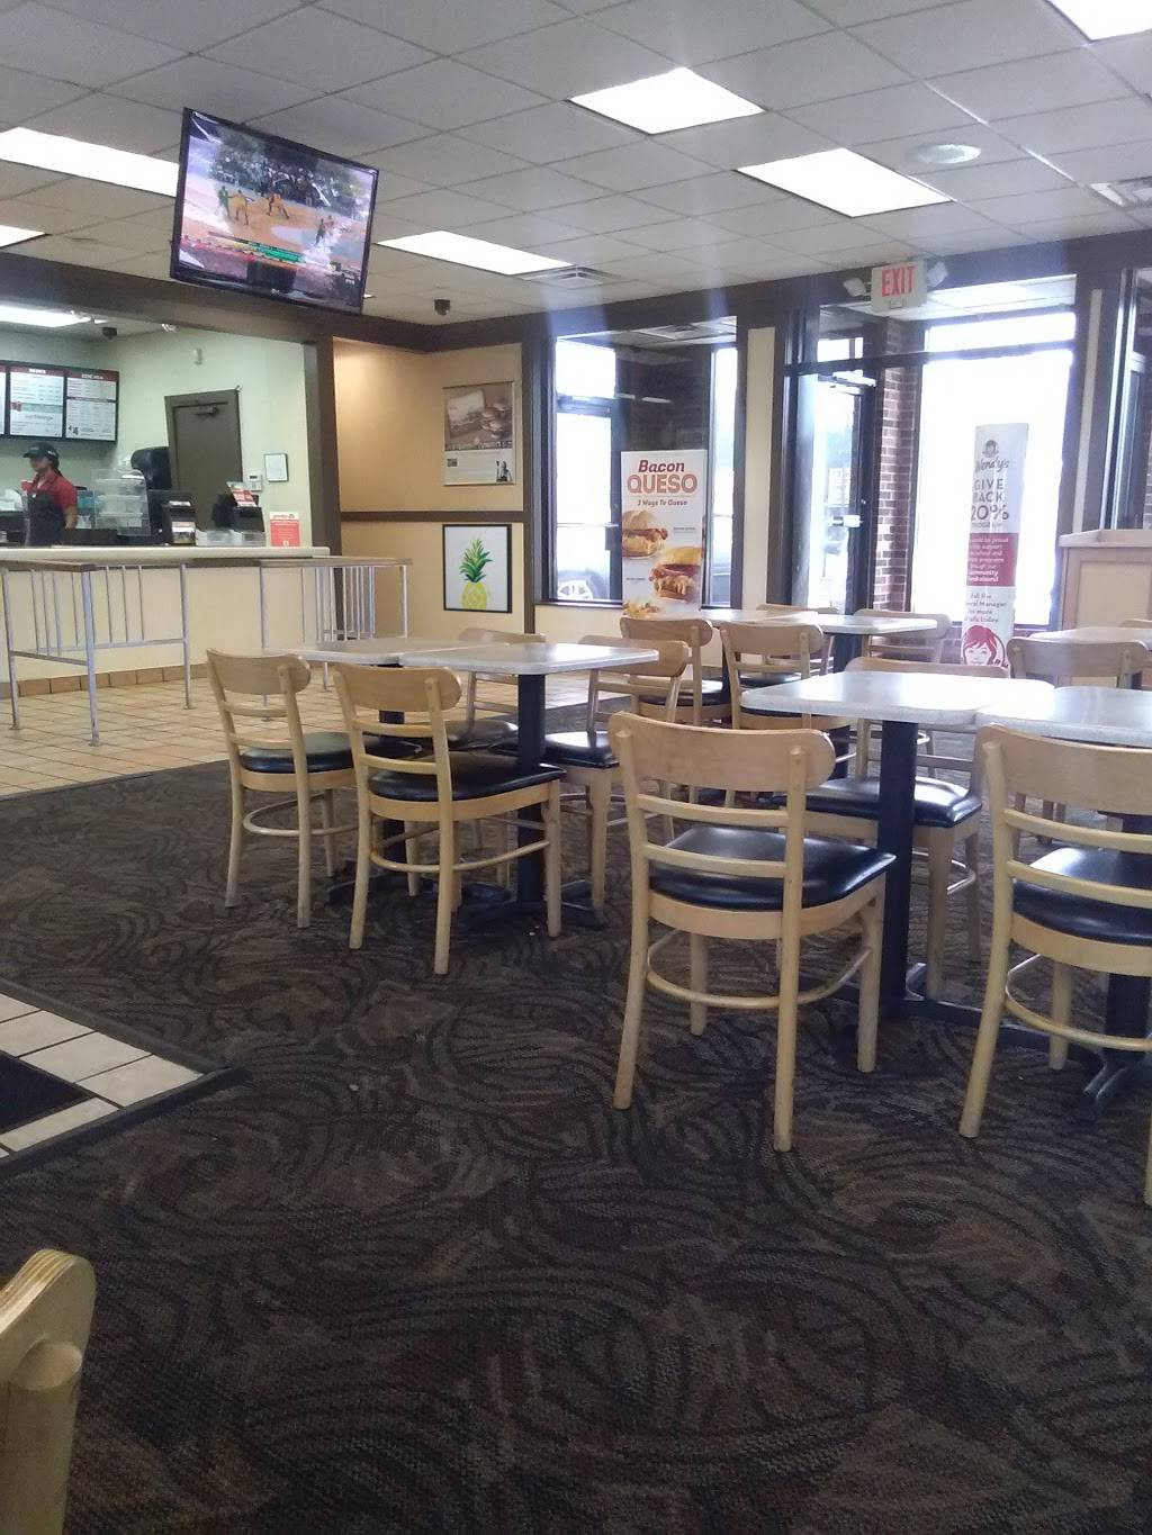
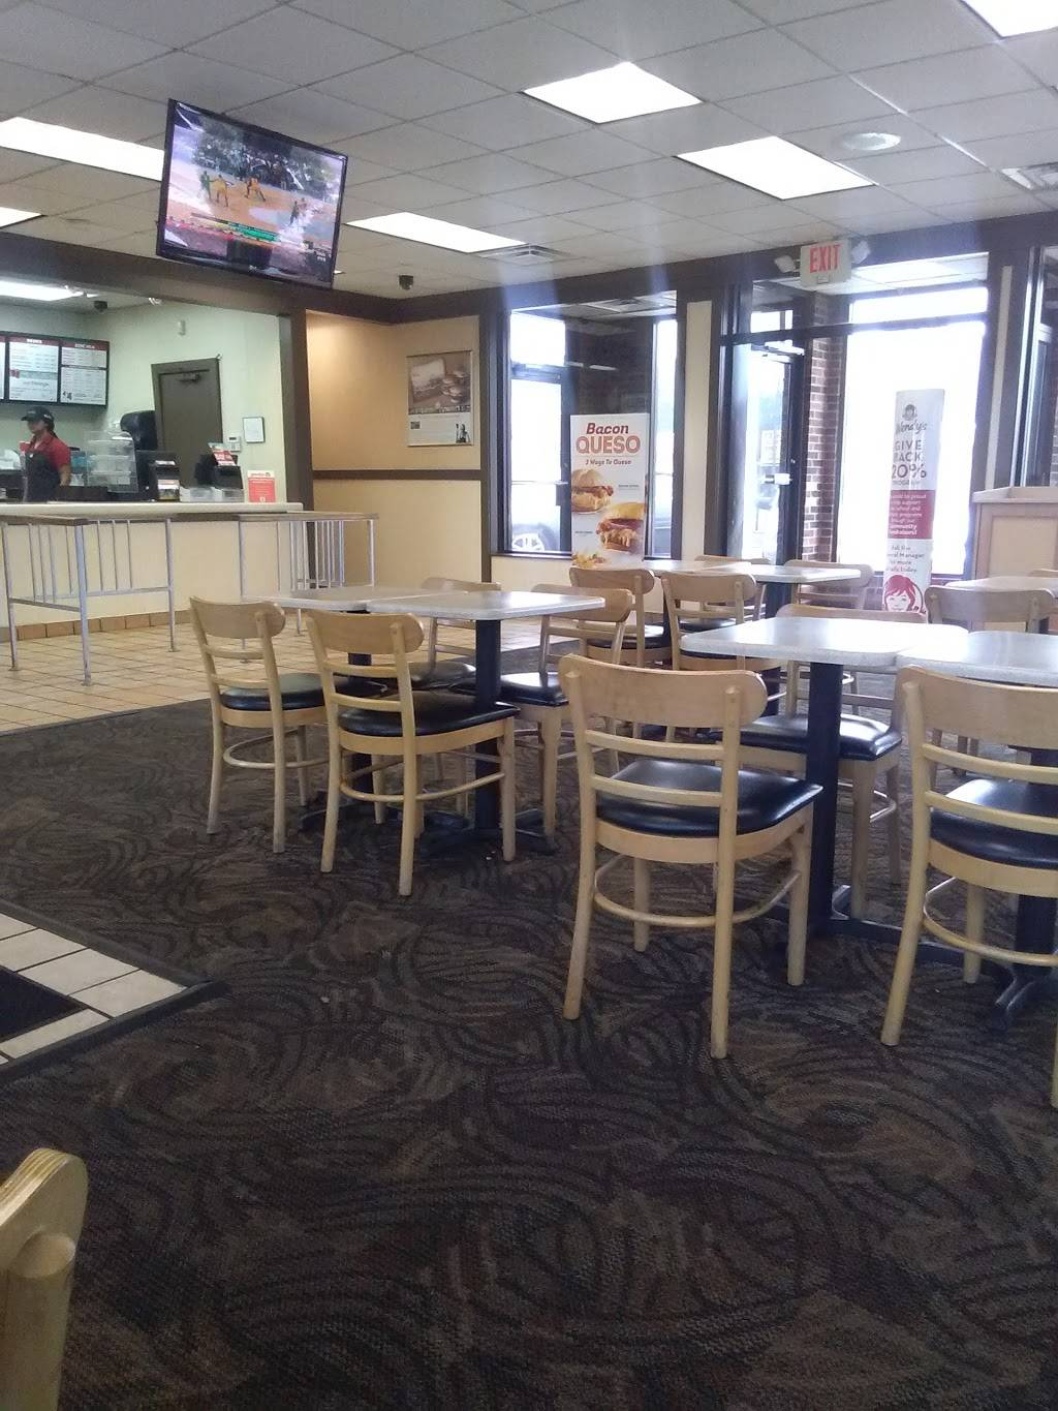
- wall art (476, 567)
